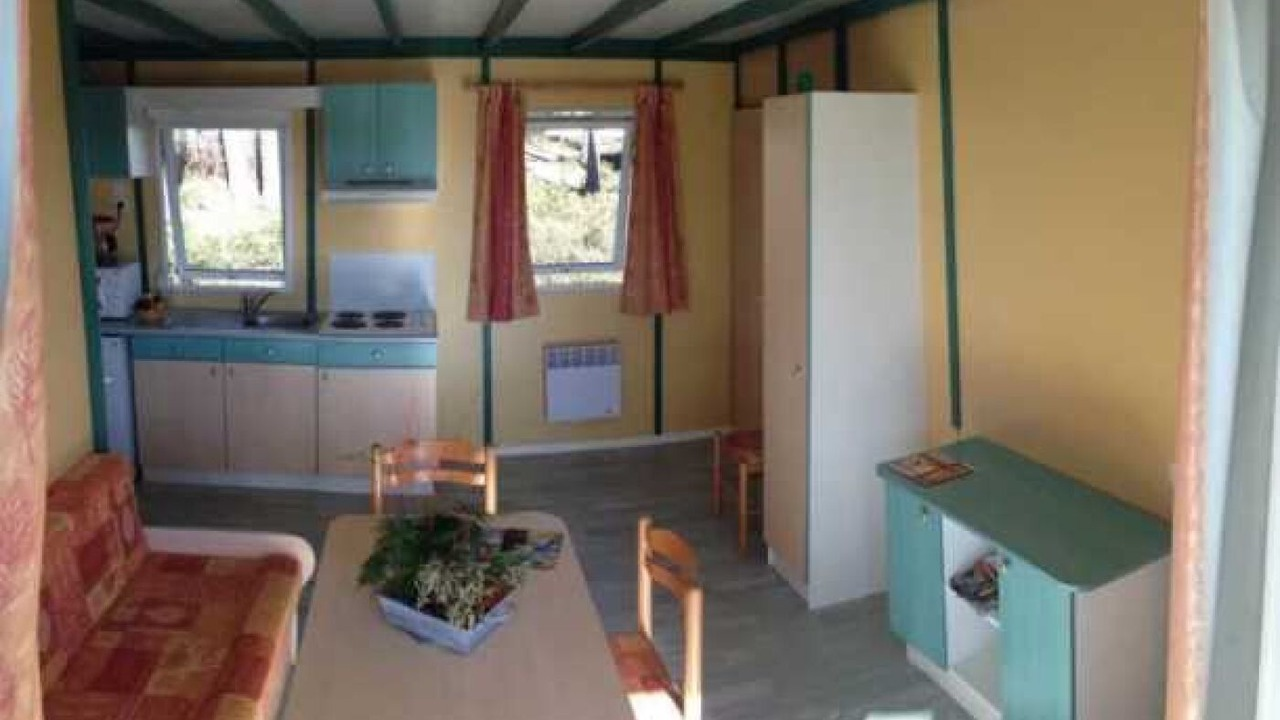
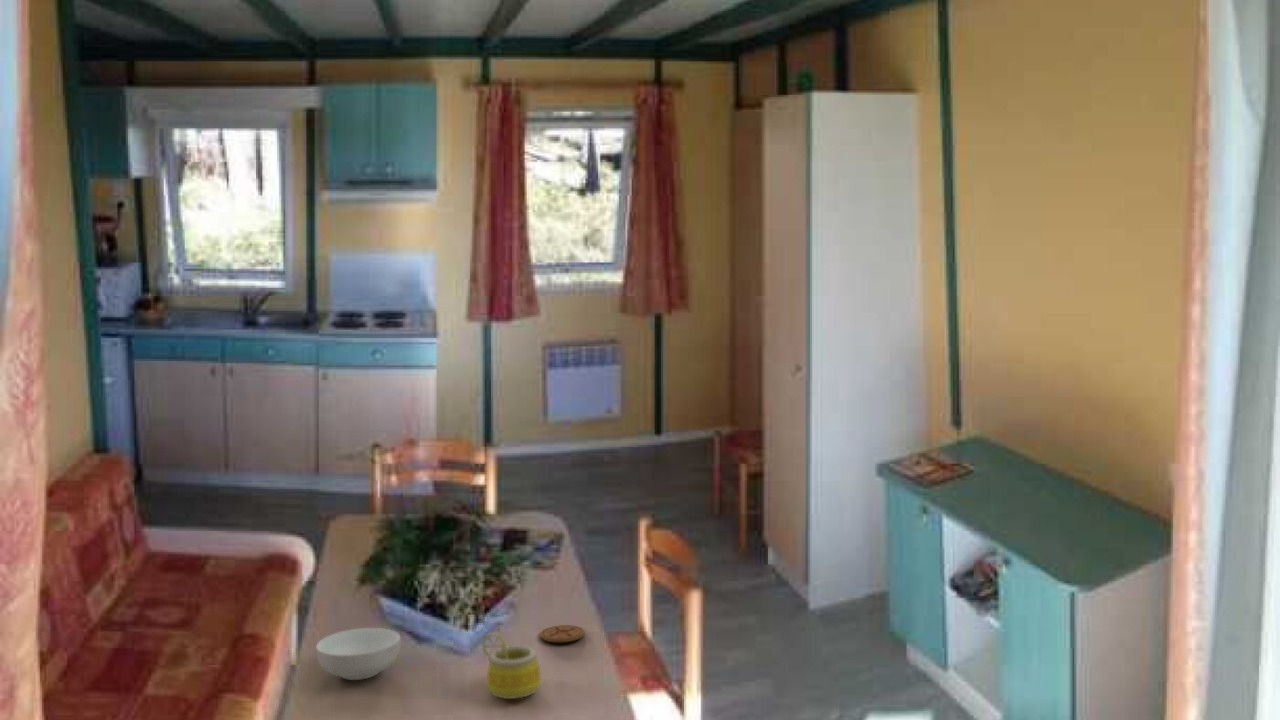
+ mug (511, 661)
+ coaster (562, 633)
+ cereal bowl (359, 656)
